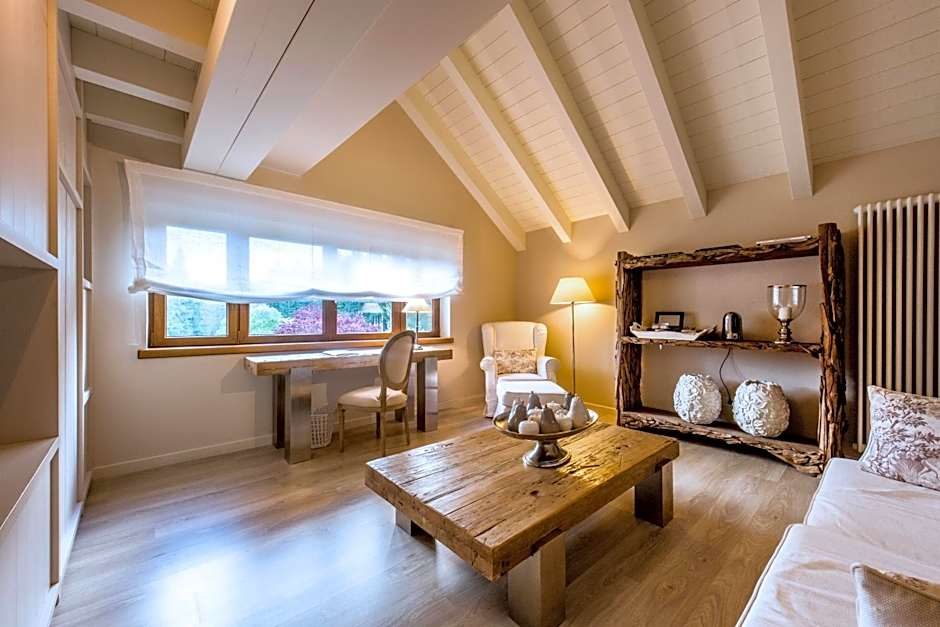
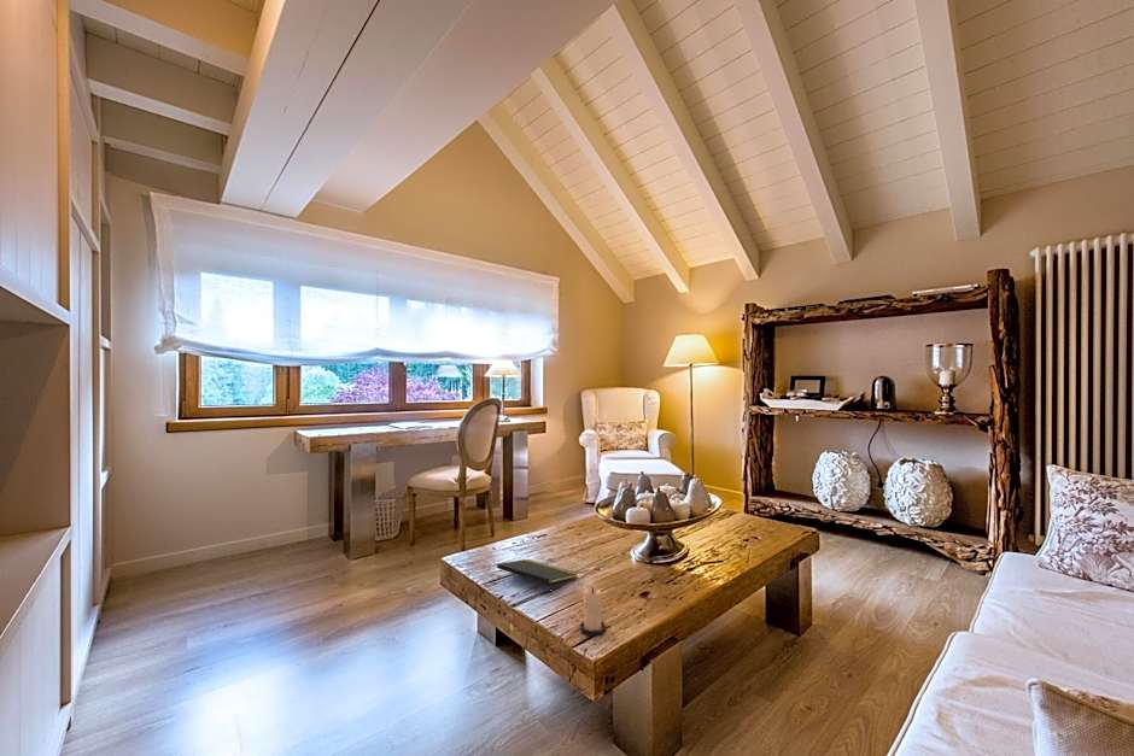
+ notepad (537, 570)
+ candle (592, 608)
